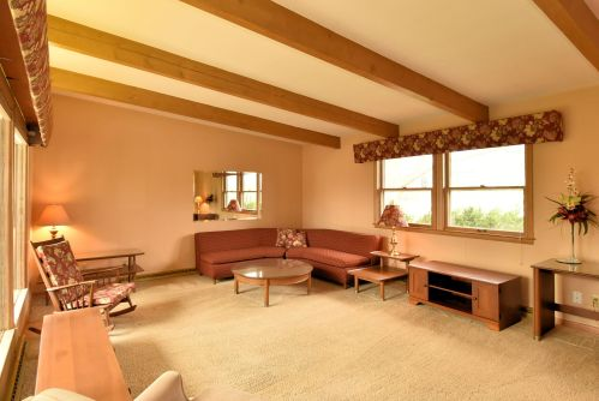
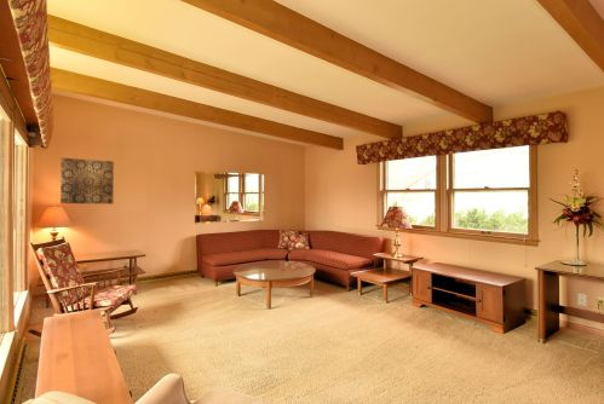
+ wall art (87, 181)
